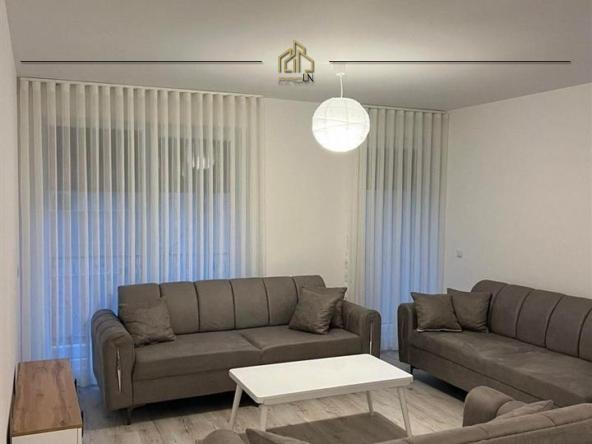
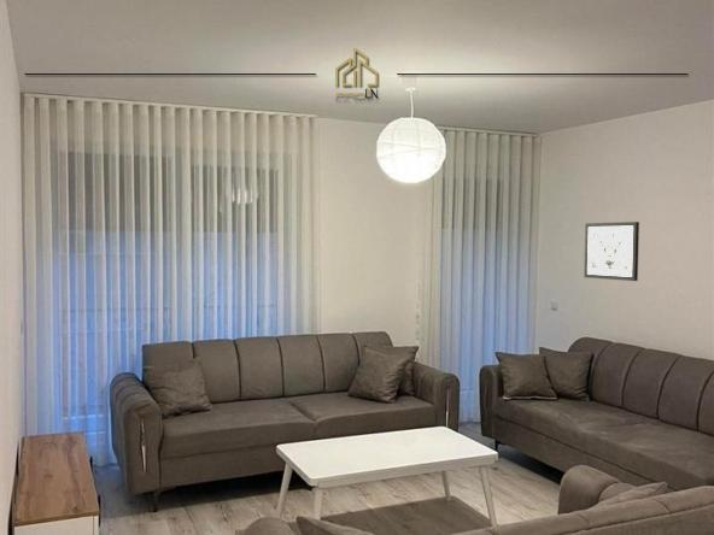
+ wall art (610, 251)
